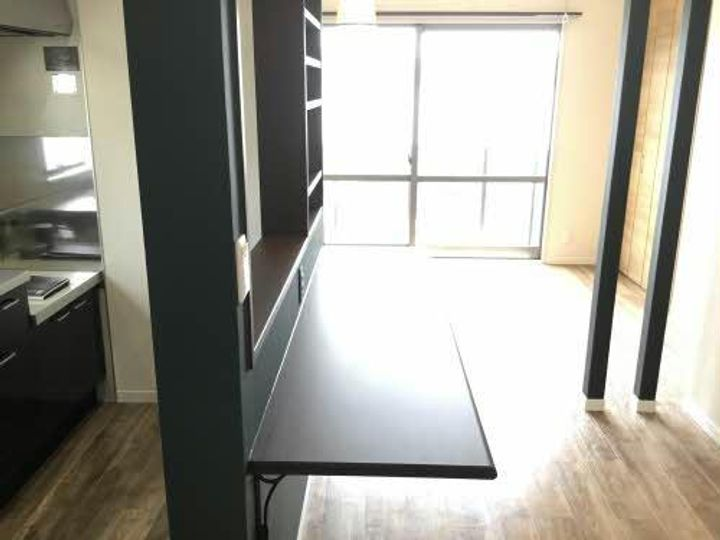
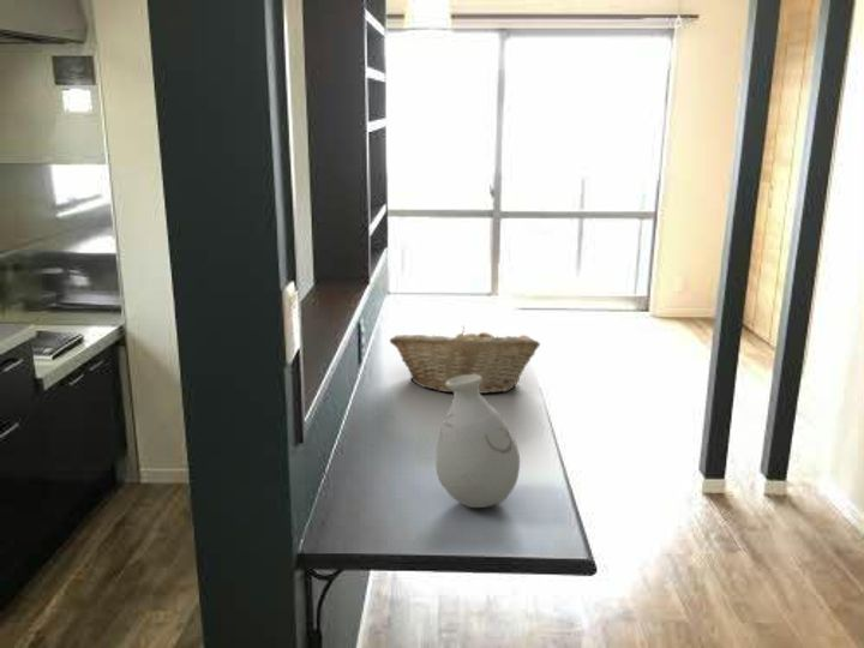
+ vase (478, 442)
+ fruit basket (463, 353)
